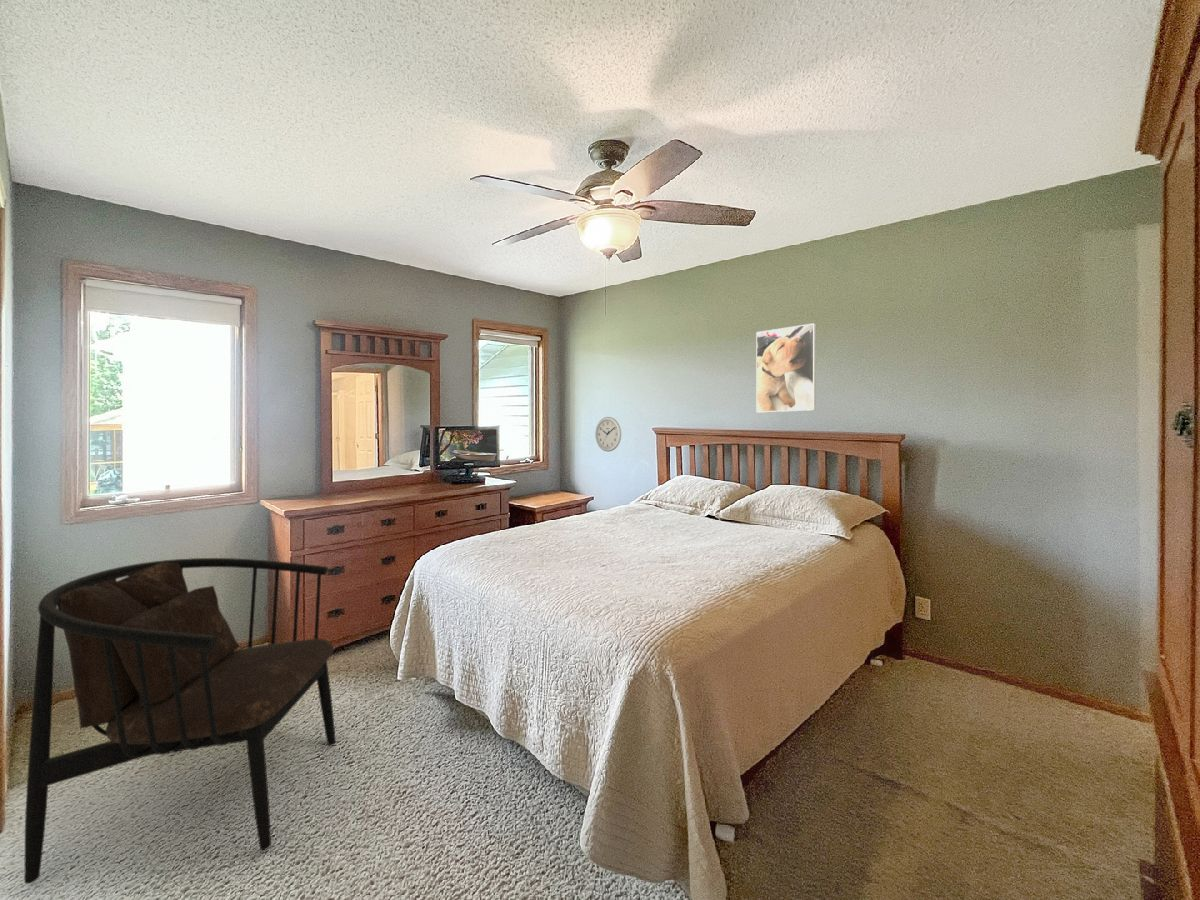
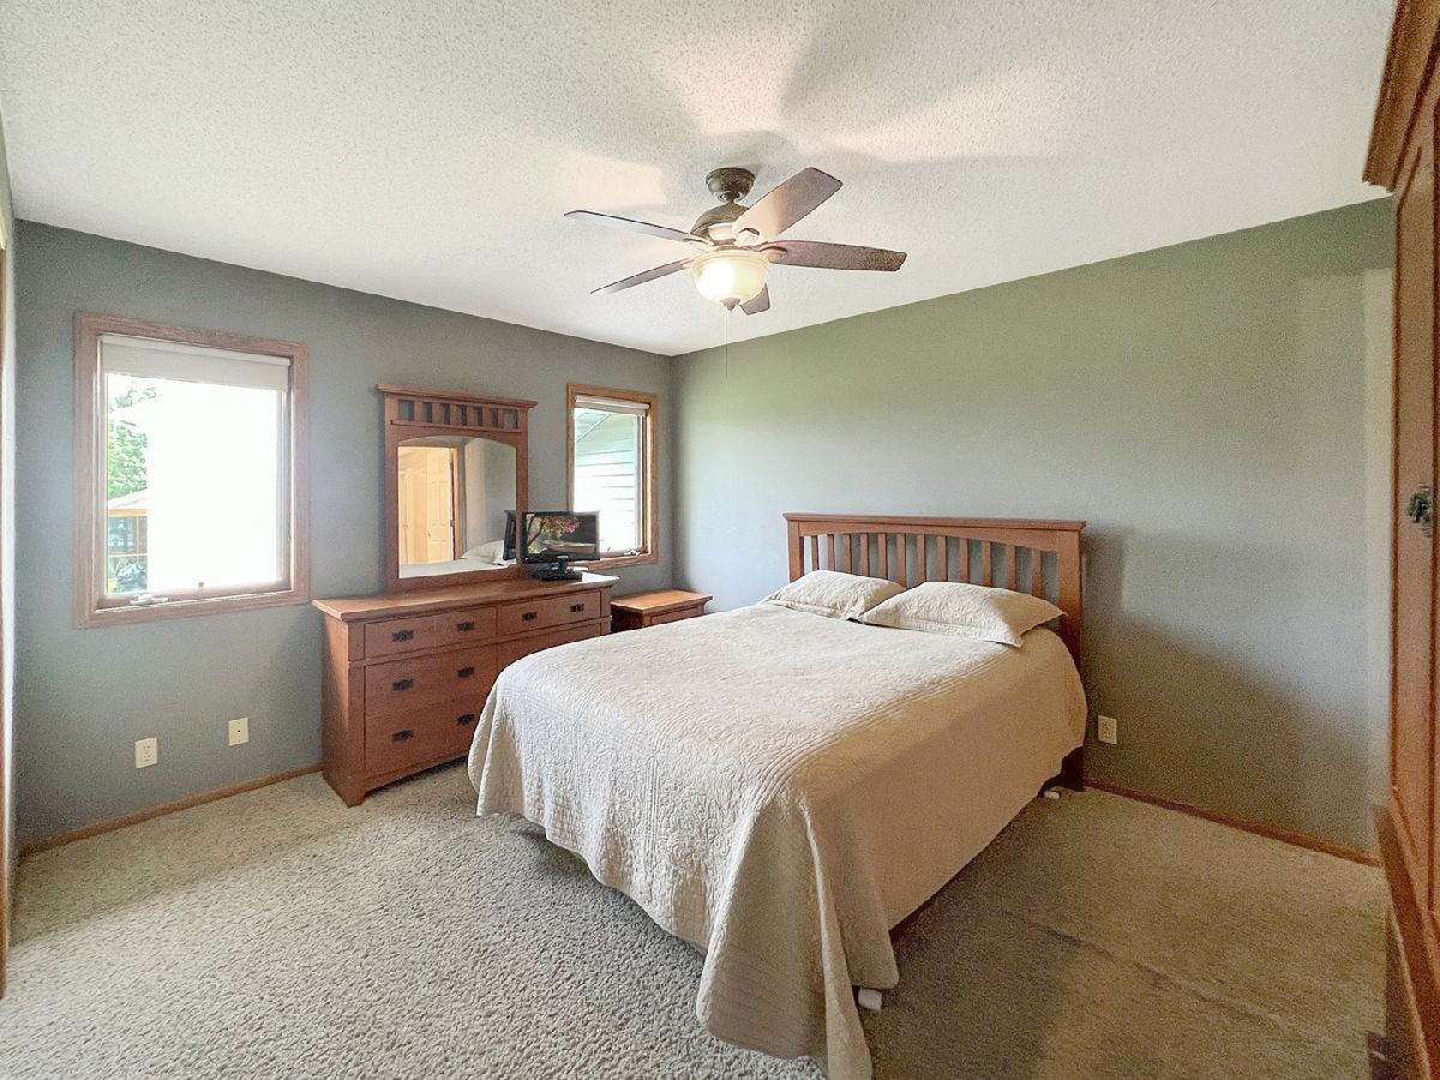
- armchair (202, 684)
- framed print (784, 369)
- wall clock (607, 434)
